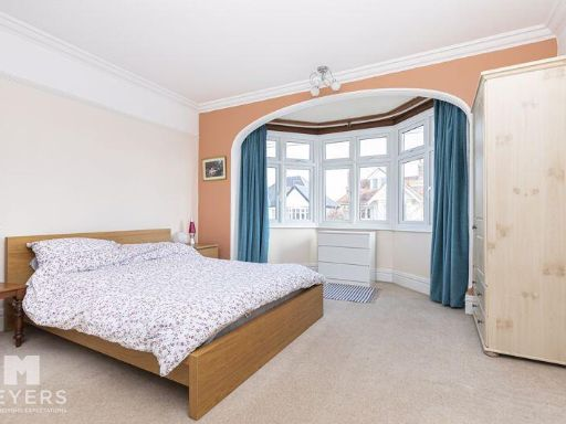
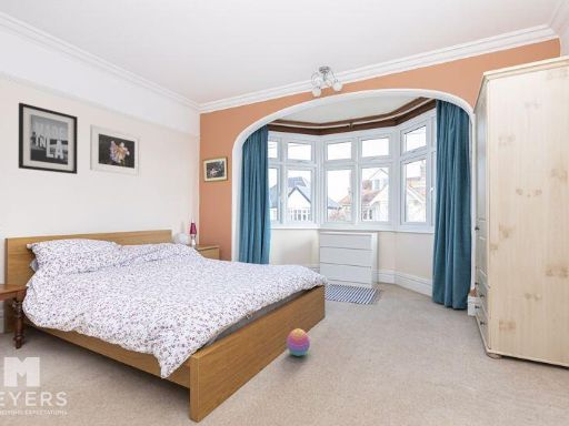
+ wall art (49, 140)
+ stacking toy (298, 341)
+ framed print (117, 152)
